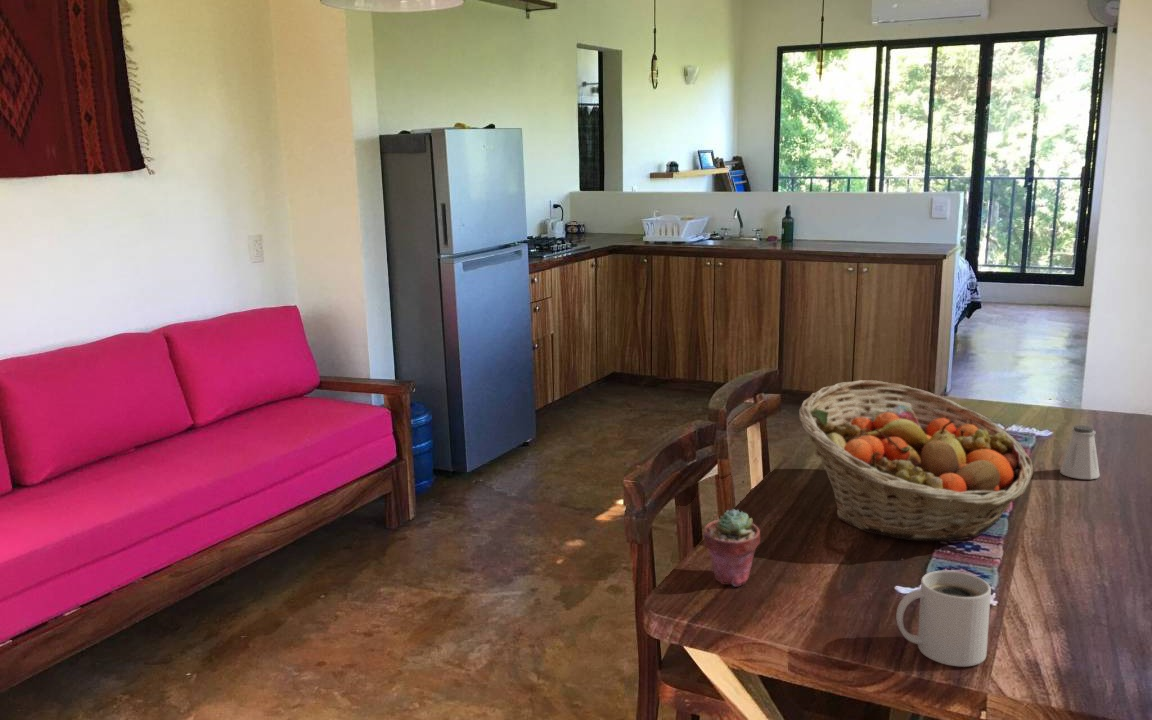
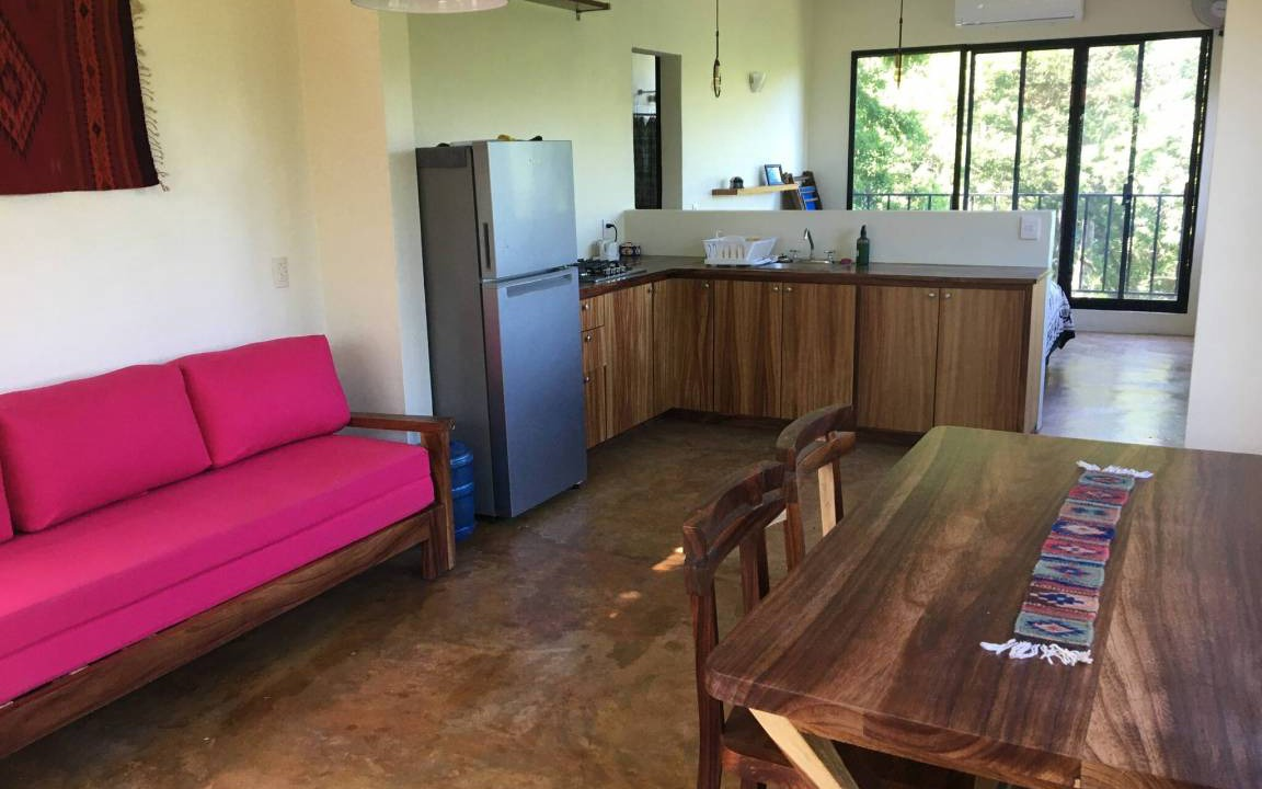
- potted succulent (731, 543)
- saltshaker (1081, 450)
- fruit basket (913, 455)
- mug (945, 616)
